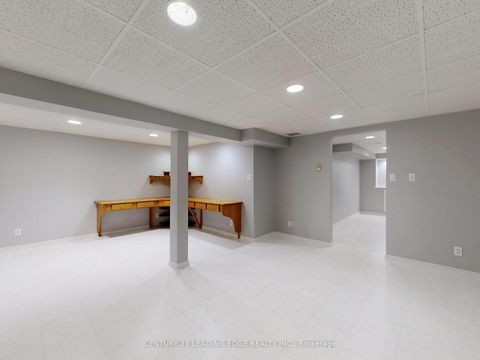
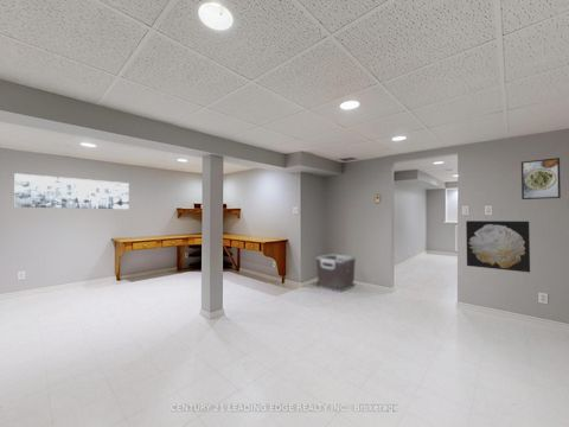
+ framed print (539, 179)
+ clothes hamper (335, 272)
+ wall art (78, 193)
+ wall art (496, 244)
